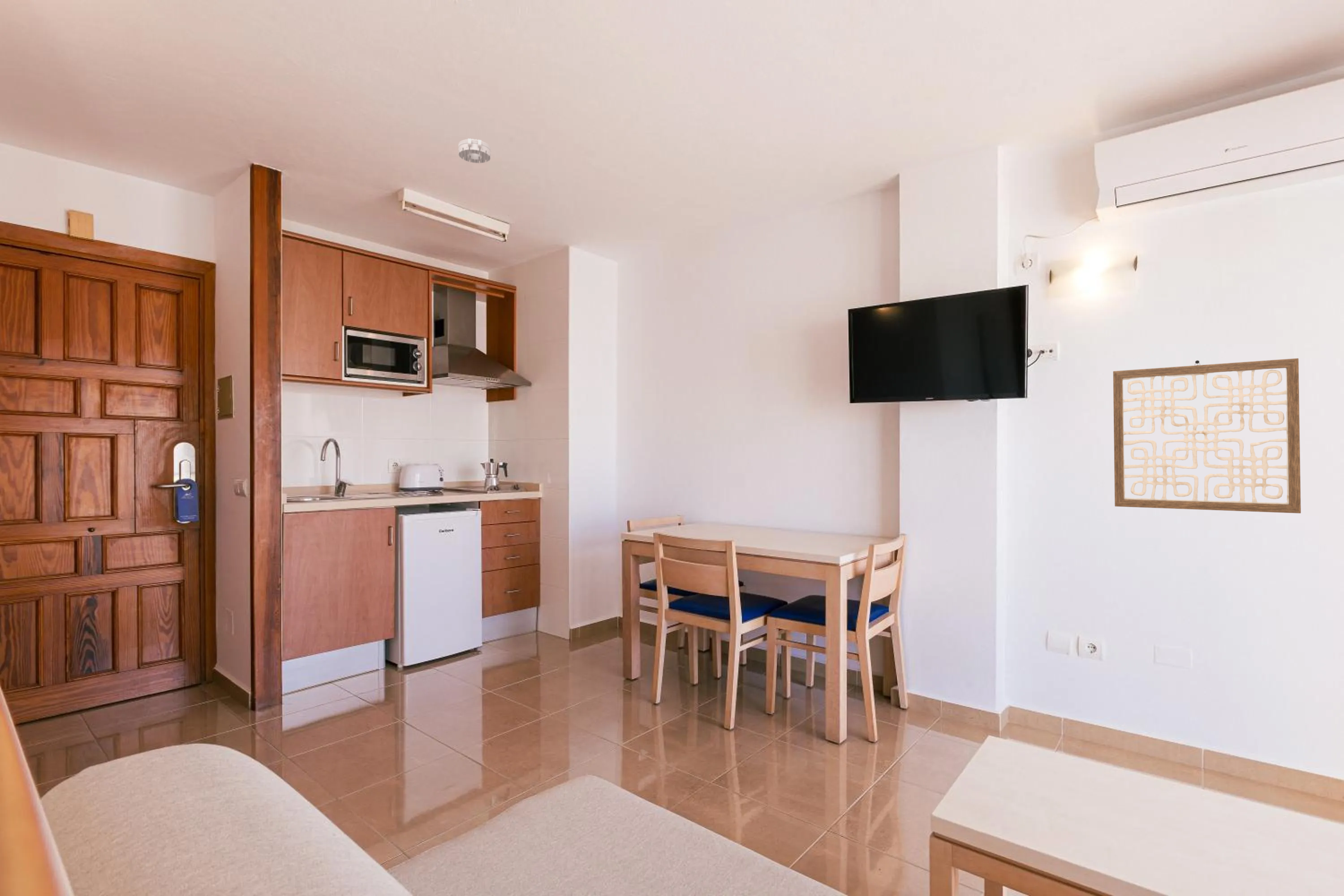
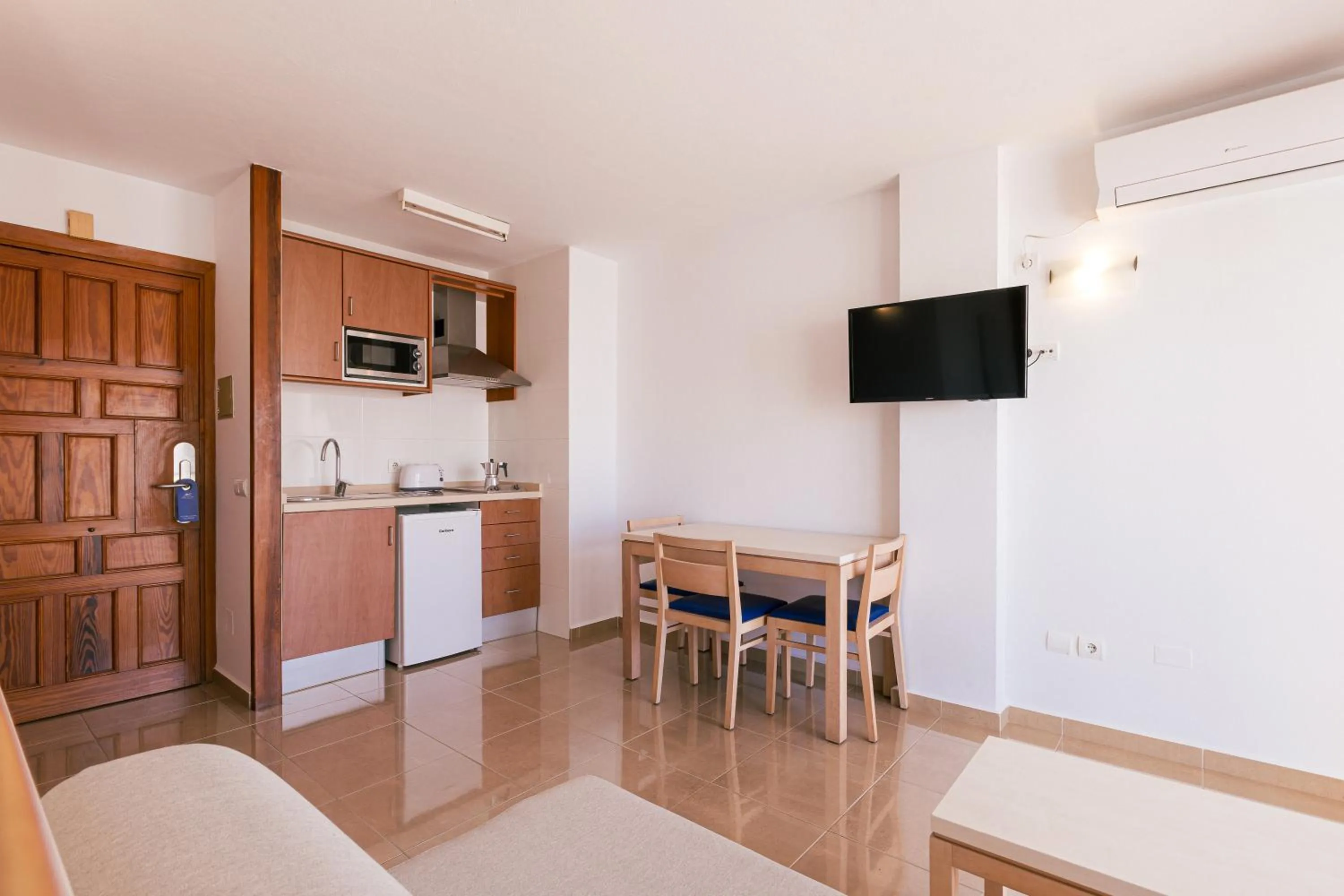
- smoke detector (474, 150)
- wall art (1200, 433)
